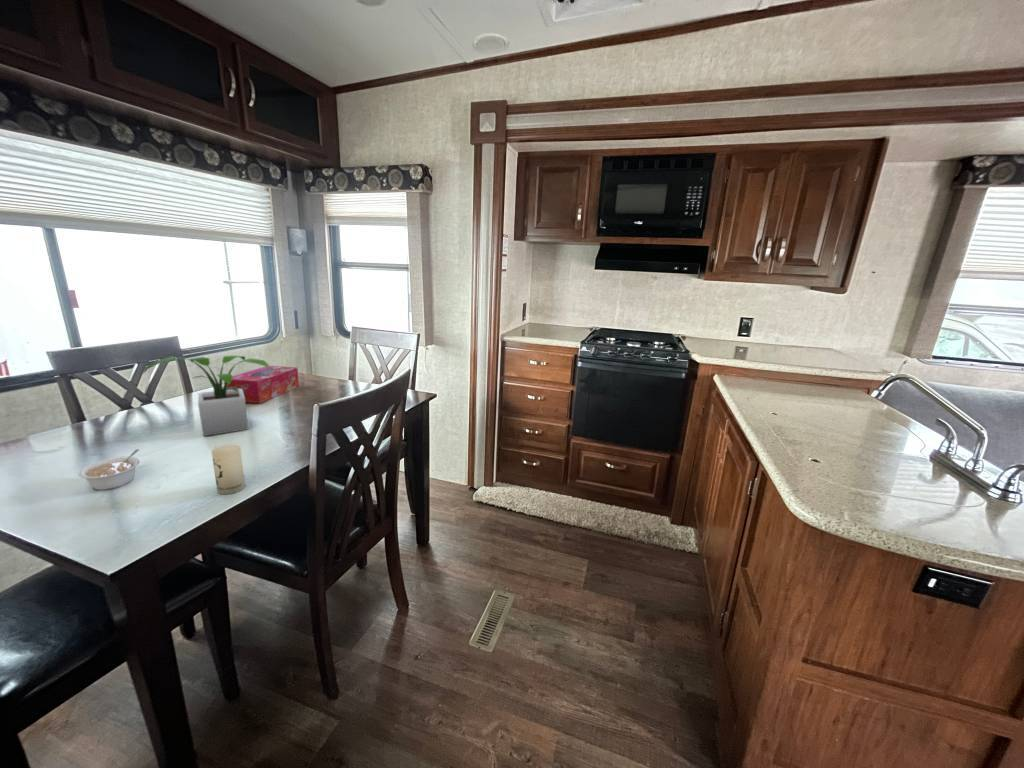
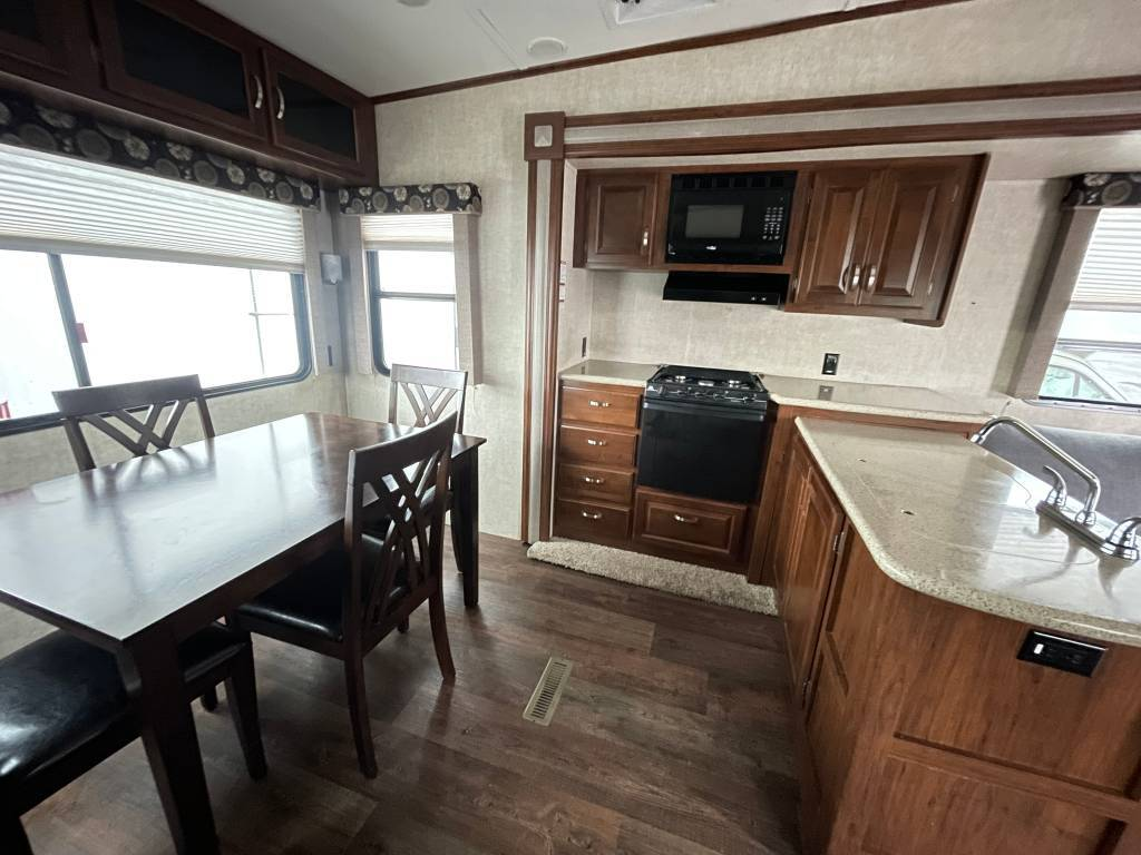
- tissue box (264, 383)
- potted plant (214, 391)
- candle (228, 468)
- legume (111, 471)
